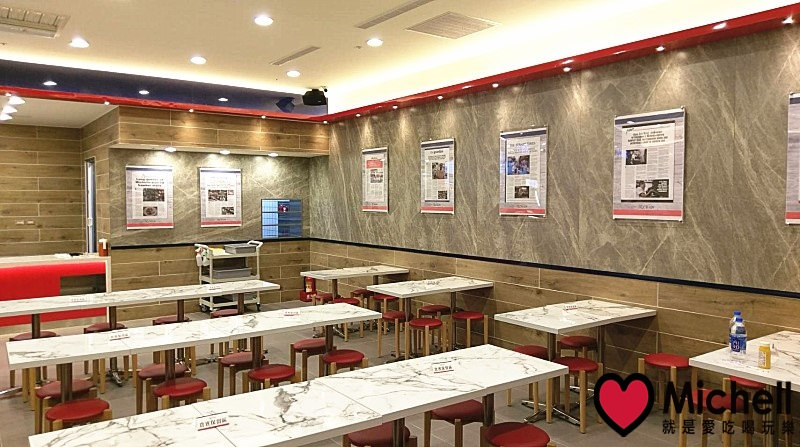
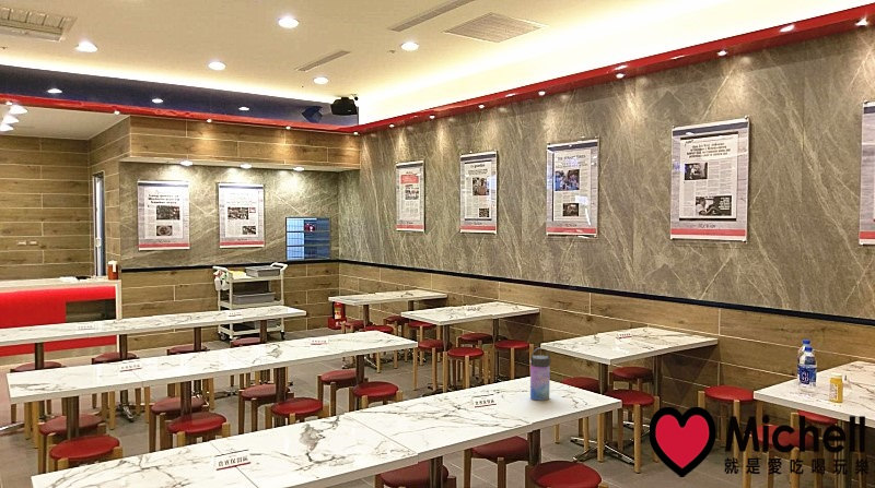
+ water bottle (539, 372)
